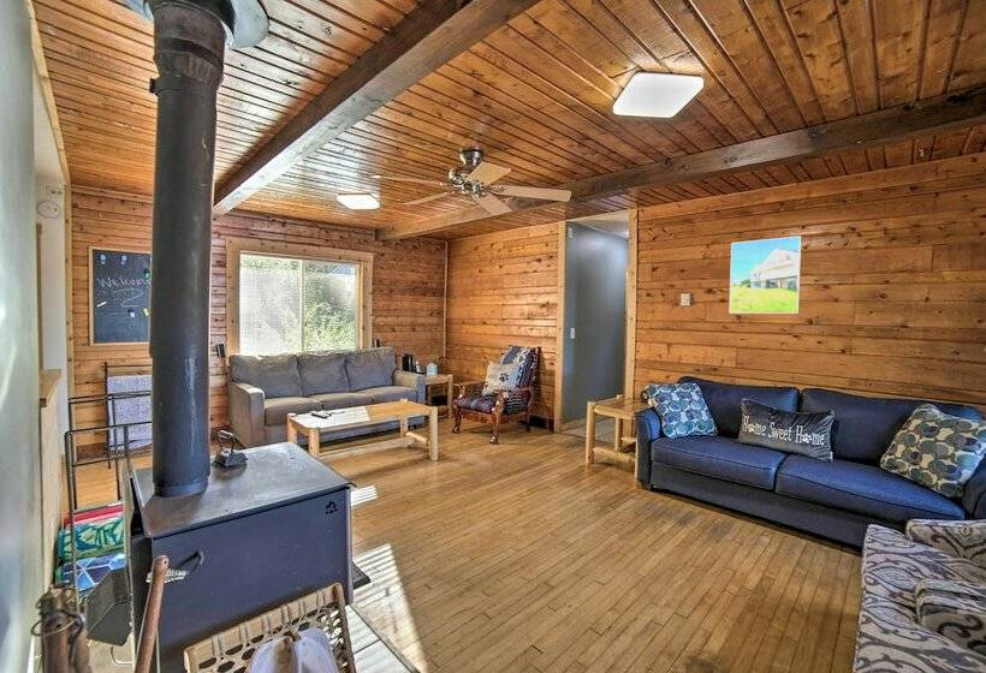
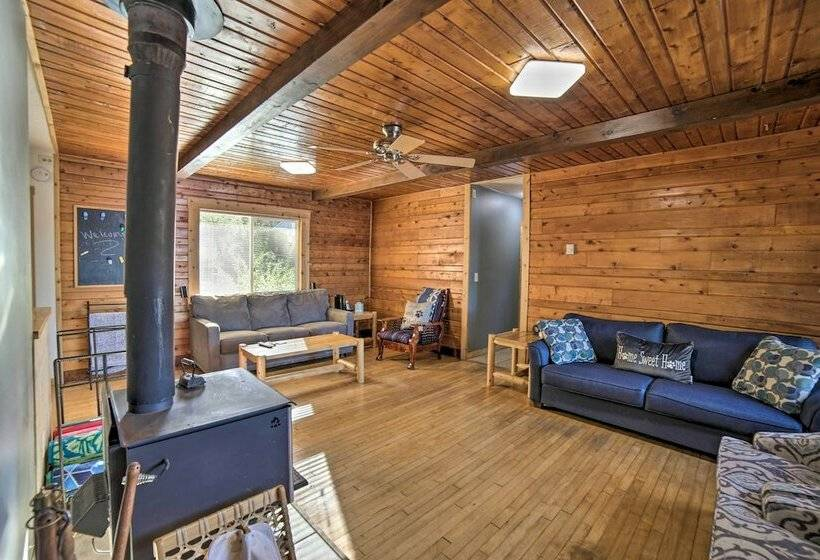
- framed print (764, 276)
